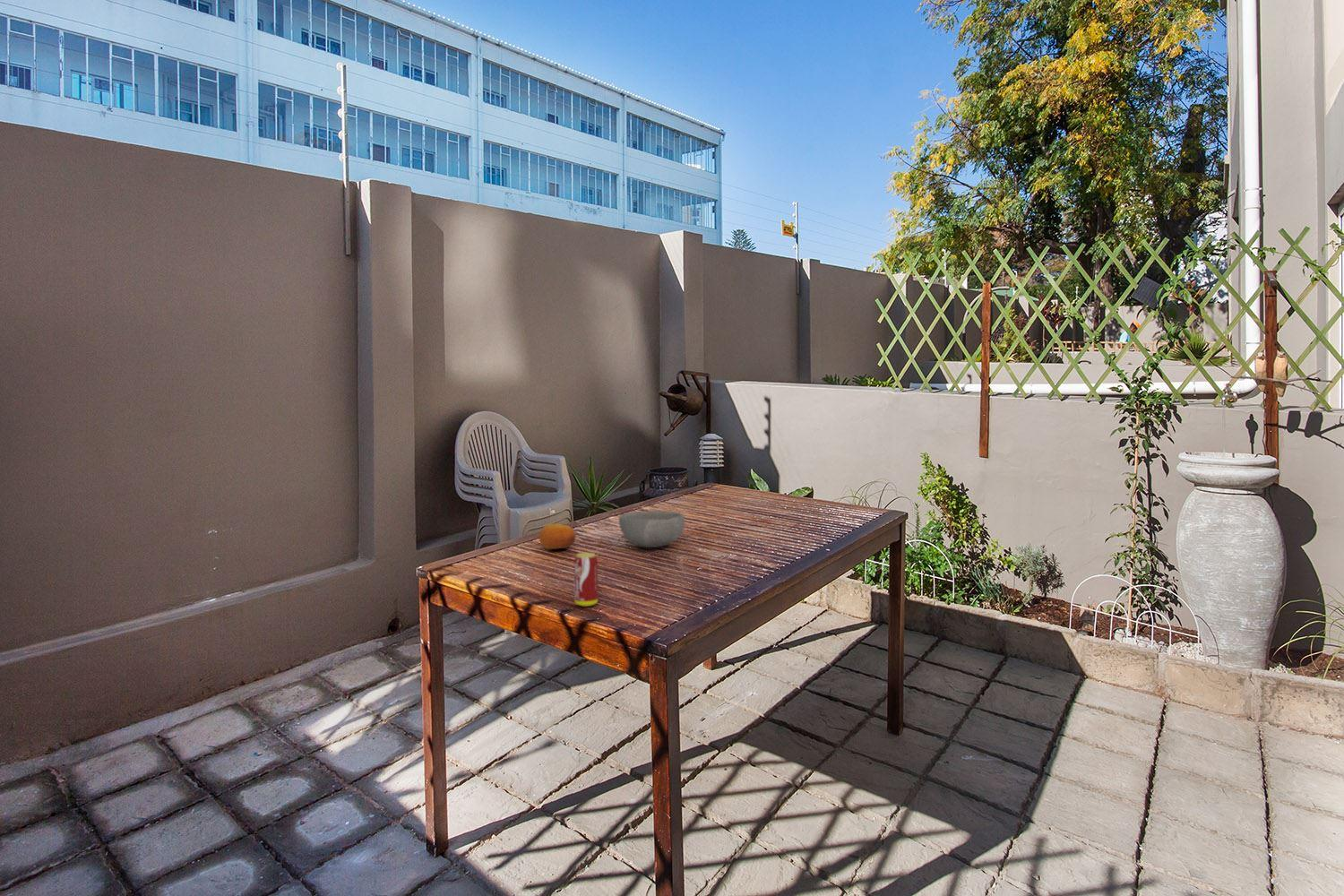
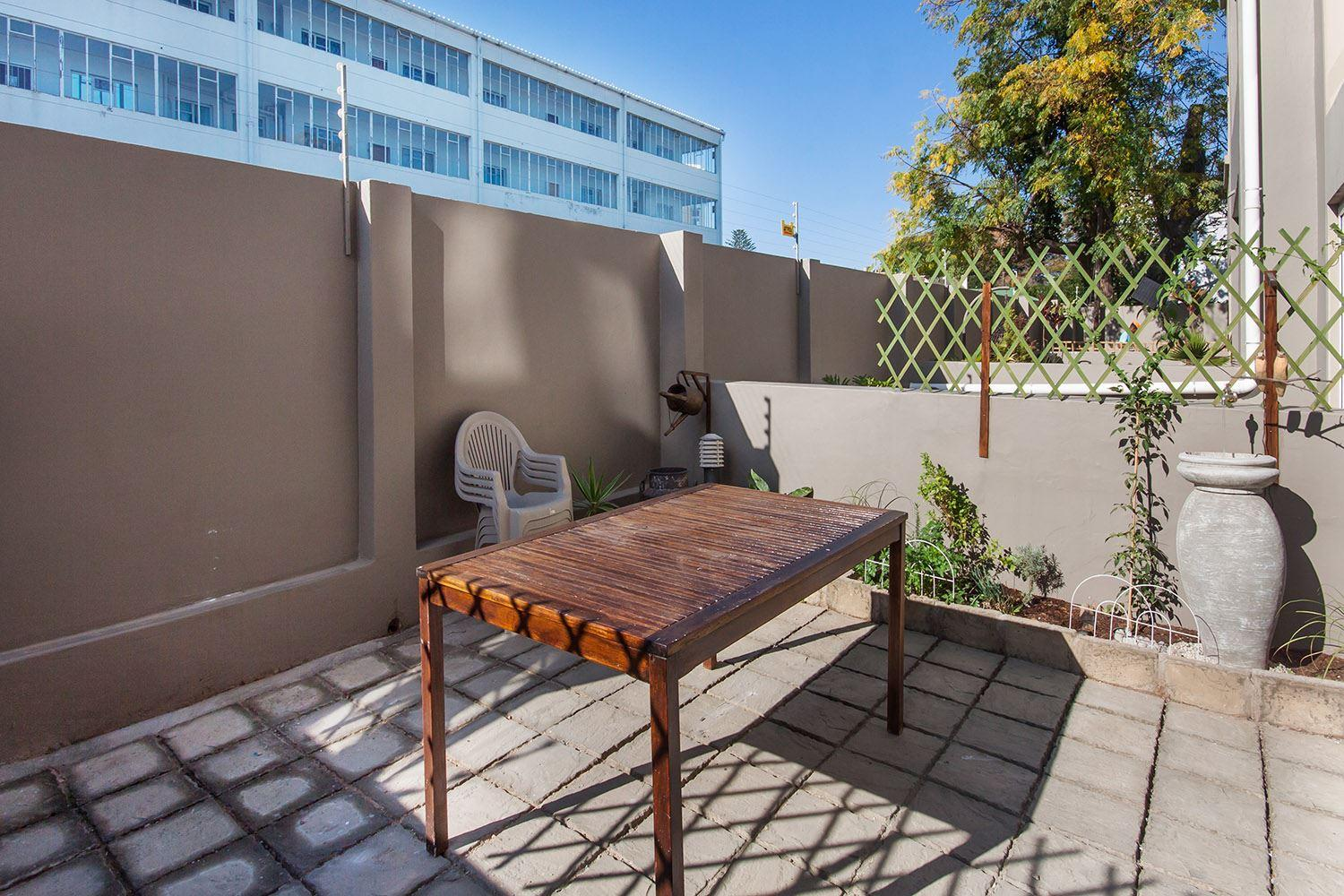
- bowl (651, 530)
- fruit (557, 536)
- beverage can (586, 579)
